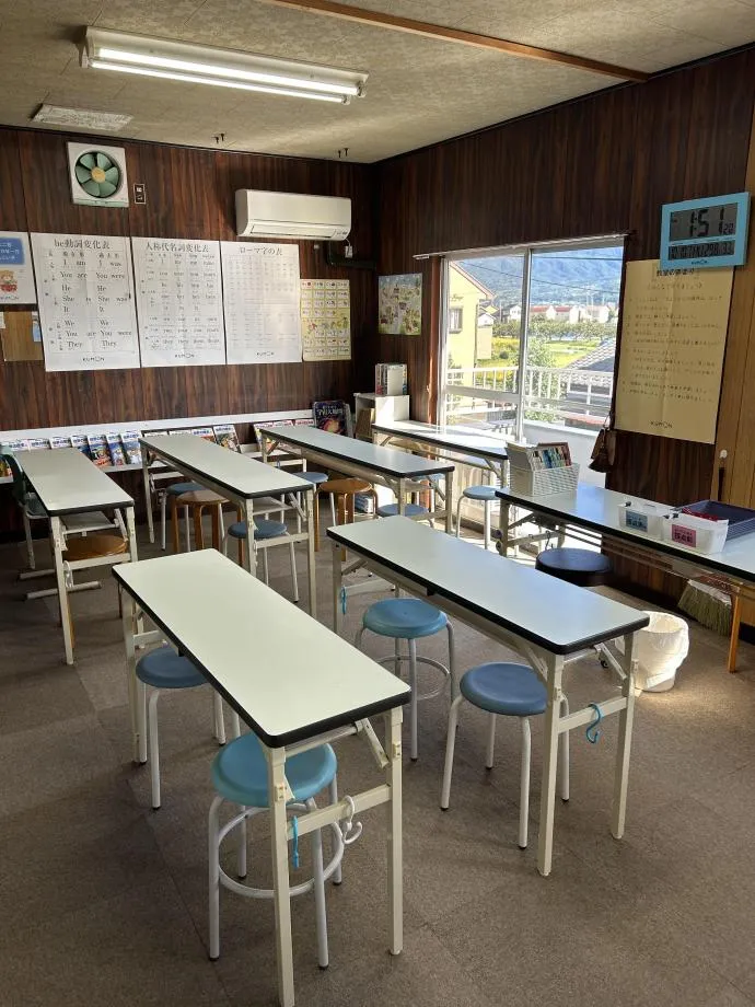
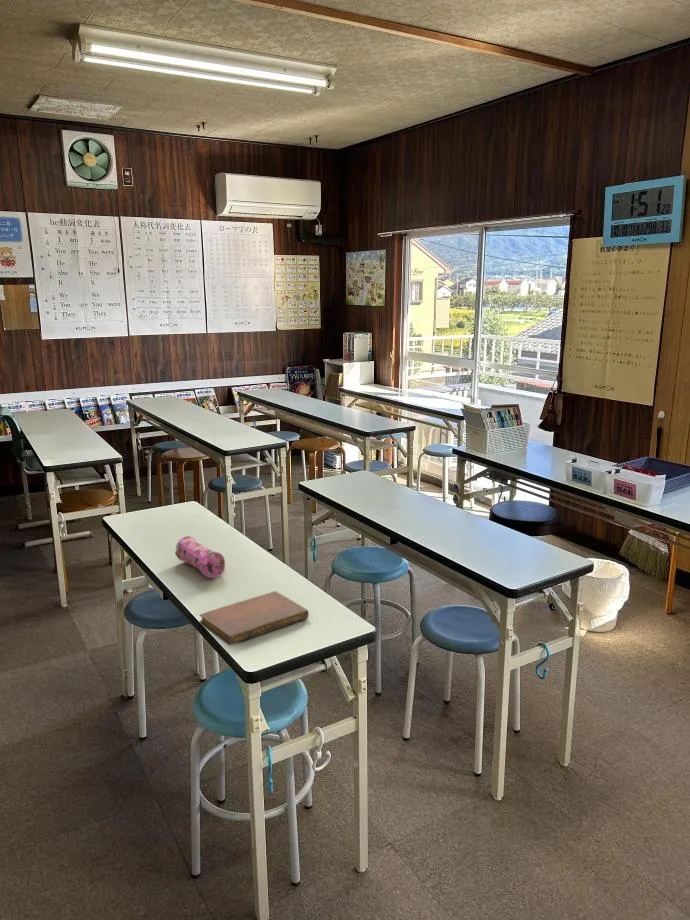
+ pencil case (199, 556)
+ notebook (254, 616)
